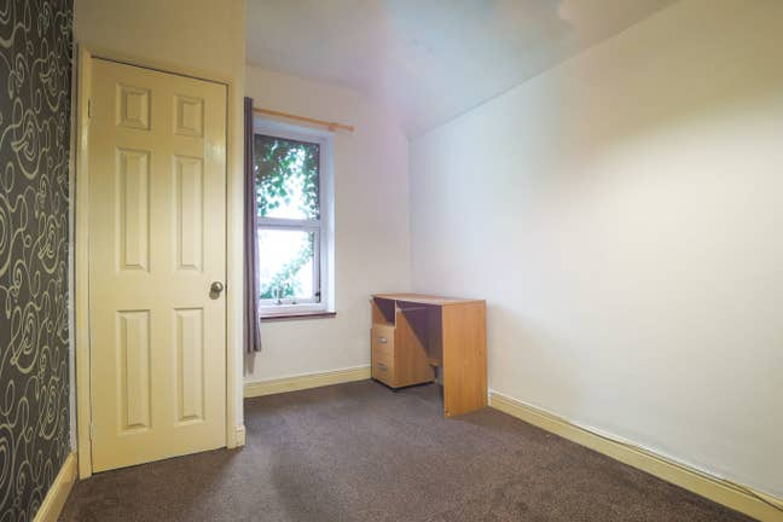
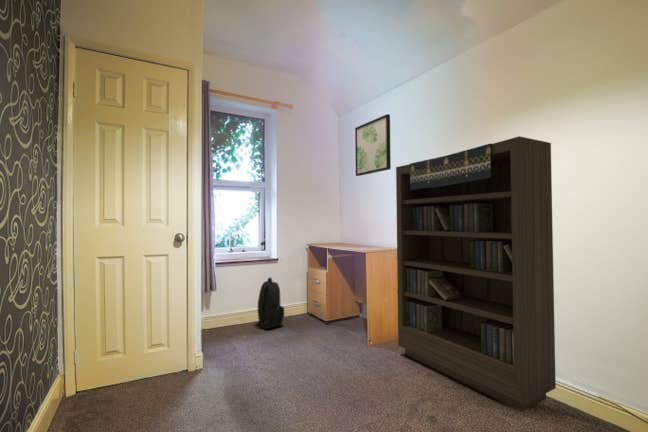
+ backpack (270, 301)
+ bookcase (463, 263)
+ wall art (371, 147)
